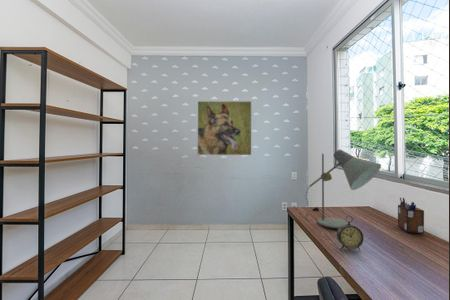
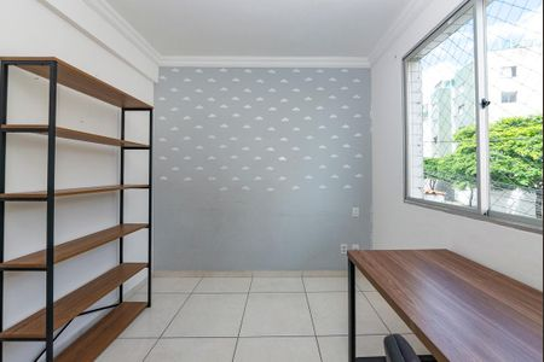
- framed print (224, 128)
- alarm clock (349, 232)
- desk organizer (410, 214)
- desk lamp (330, 179)
